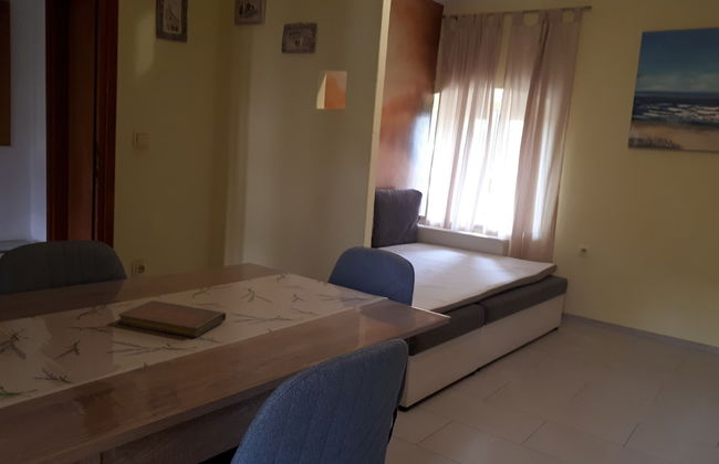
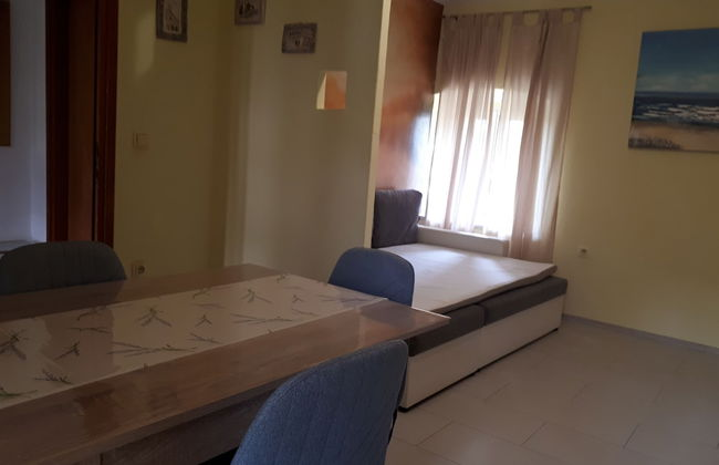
- notebook (173, 317)
